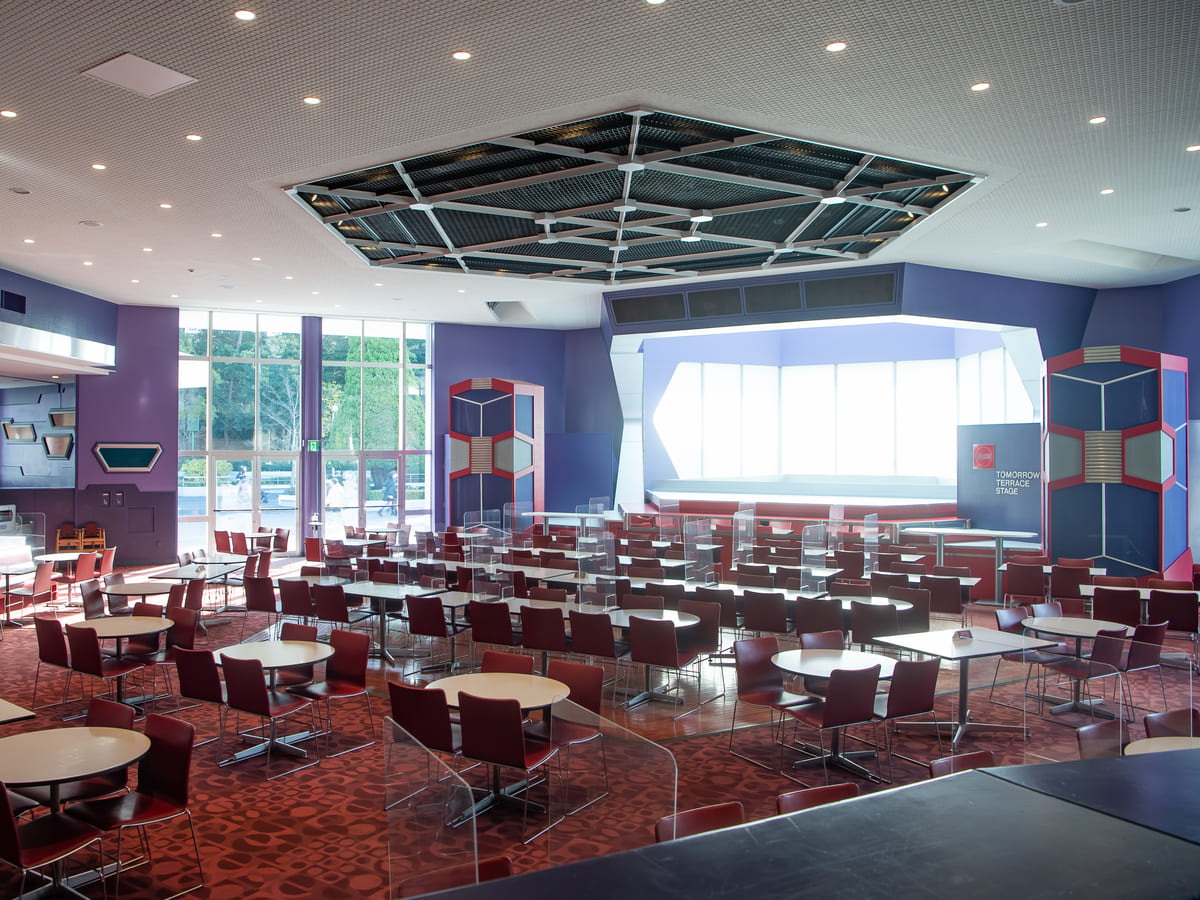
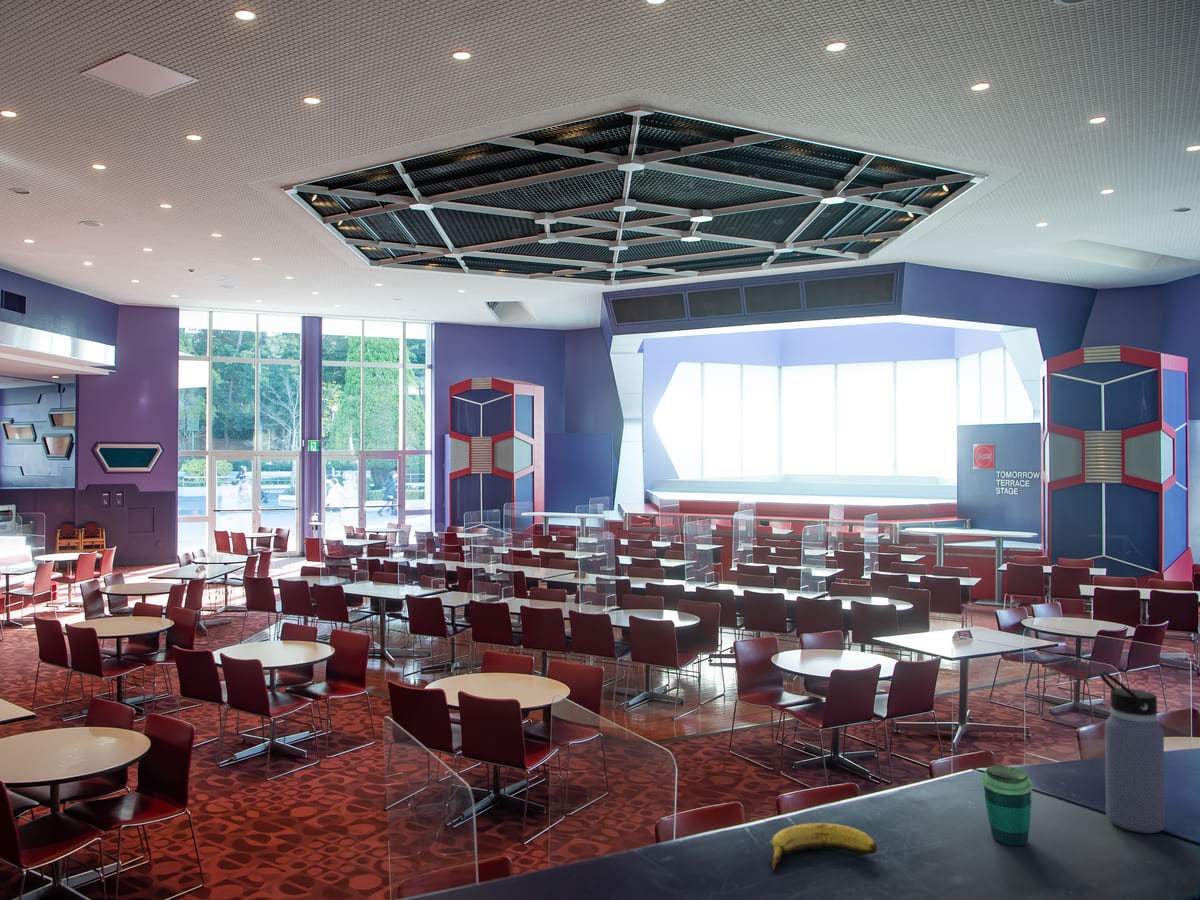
+ banana (813, 842)
+ water bottle (1131, 748)
+ cup (1007, 806)
